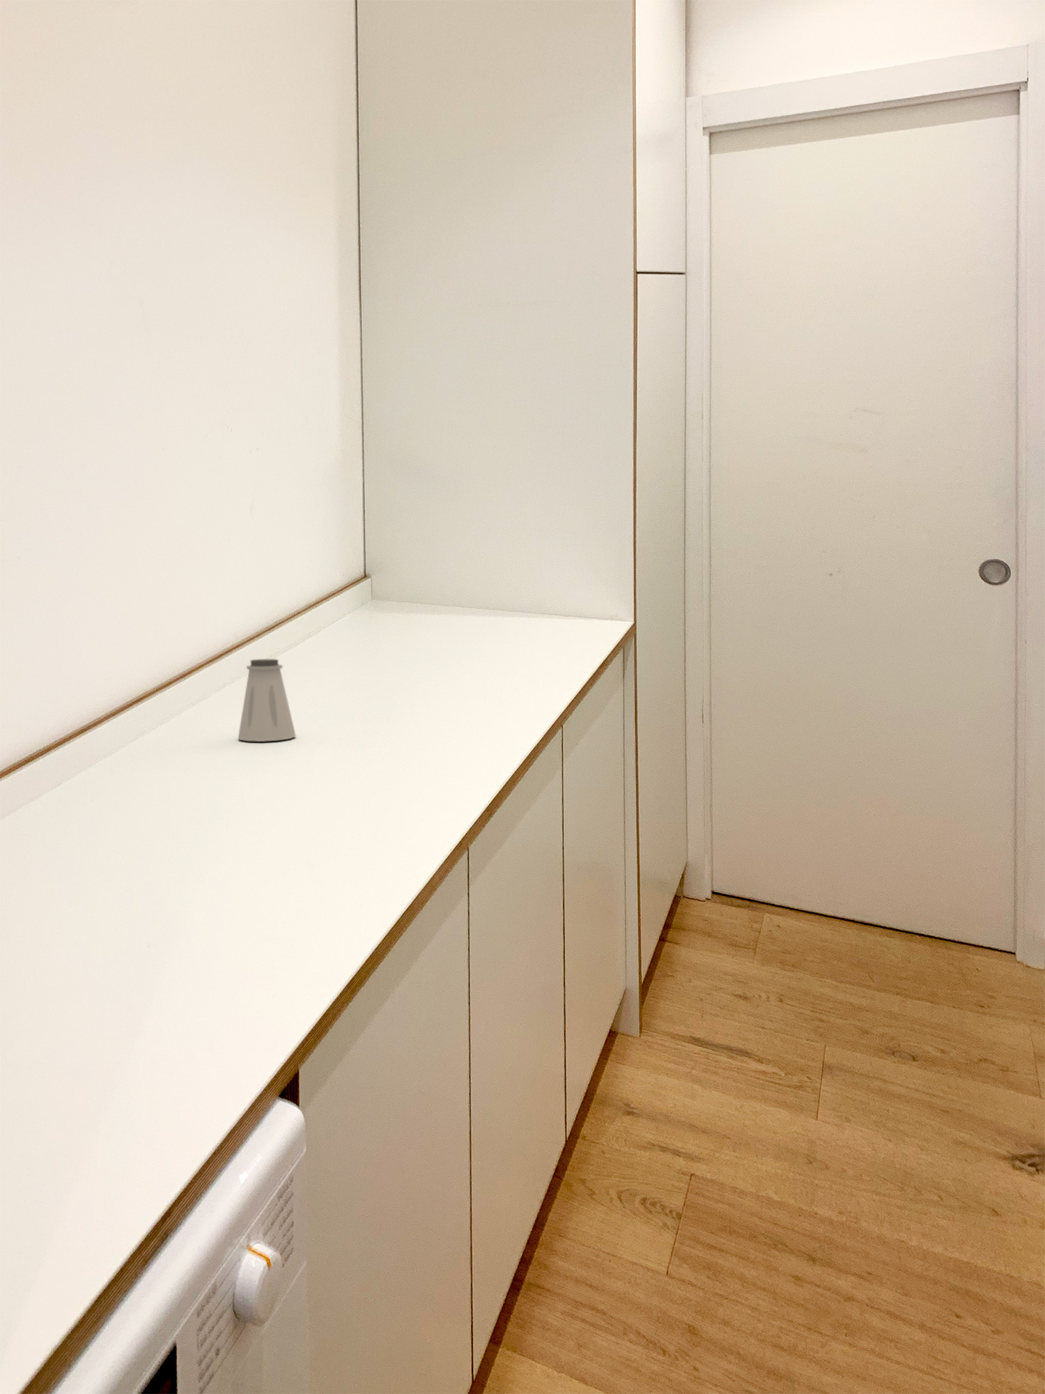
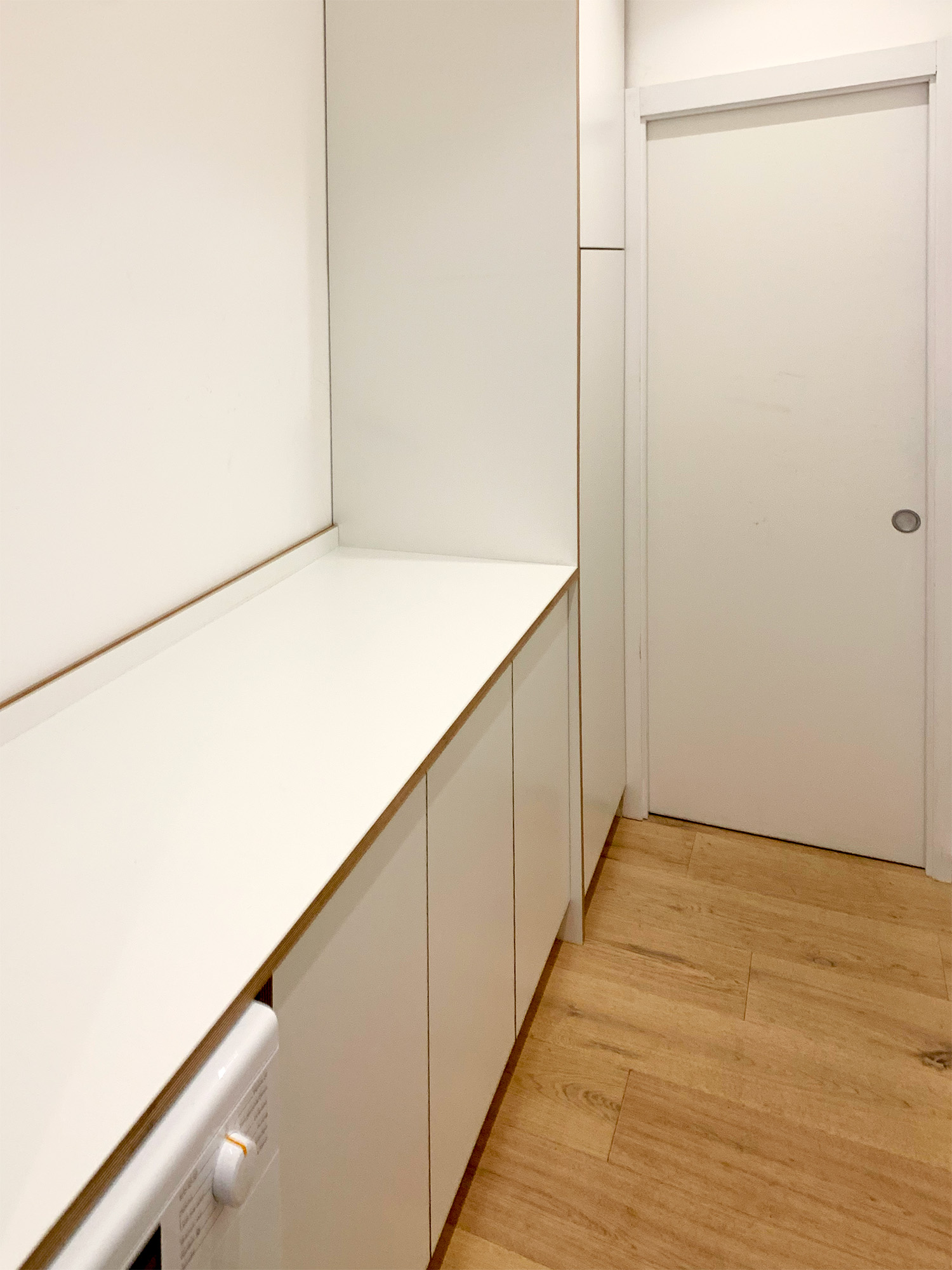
- saltshaker (266, 698)
